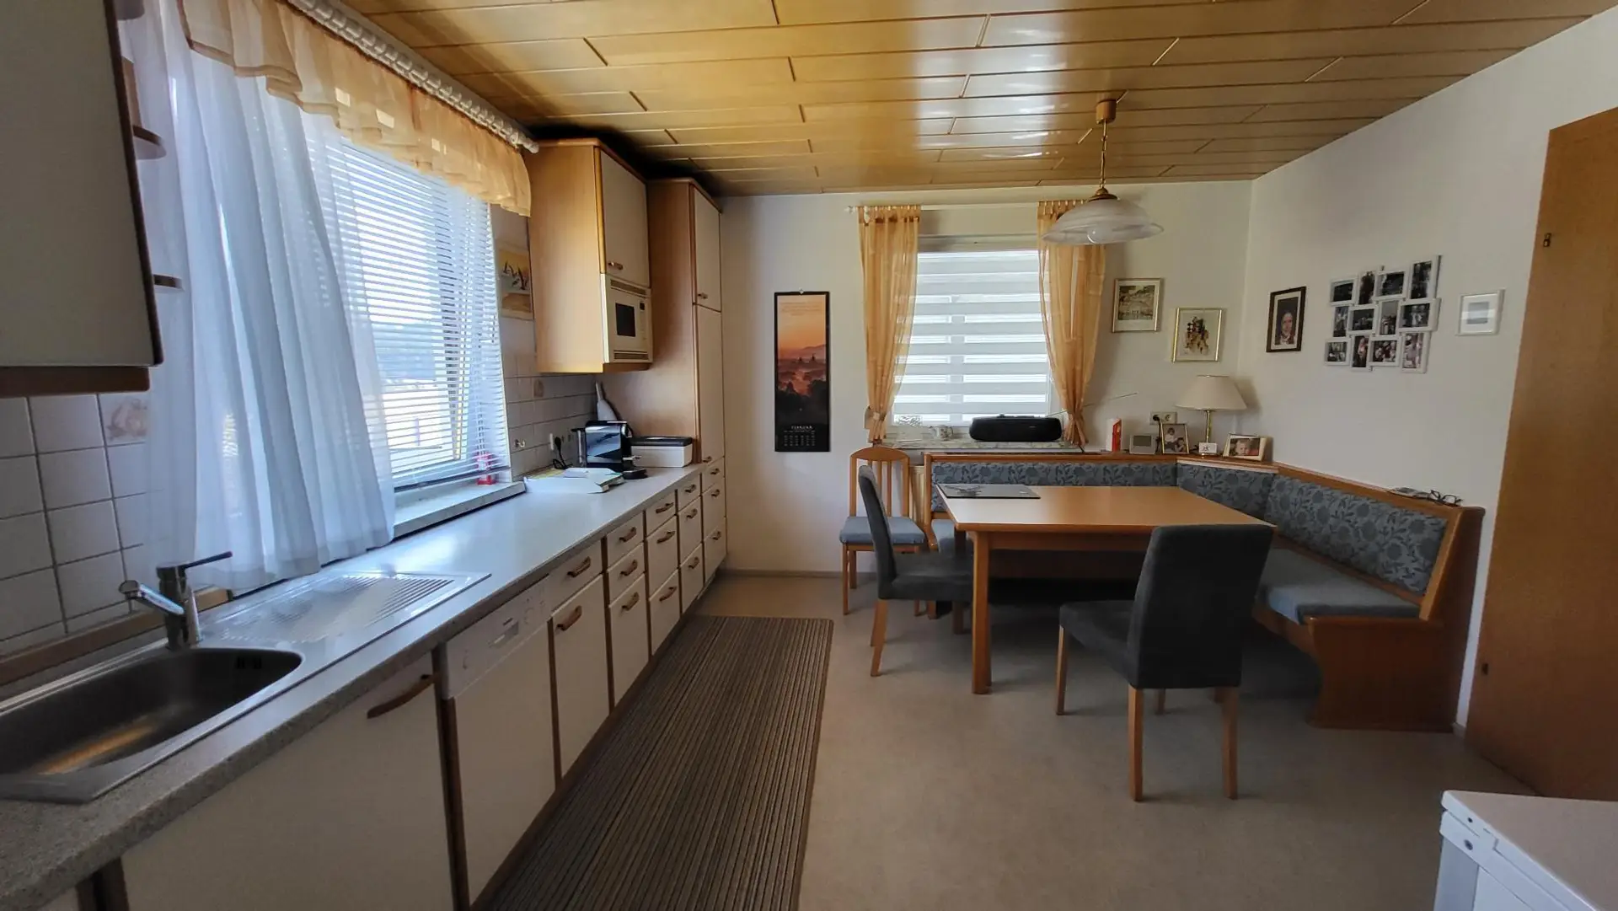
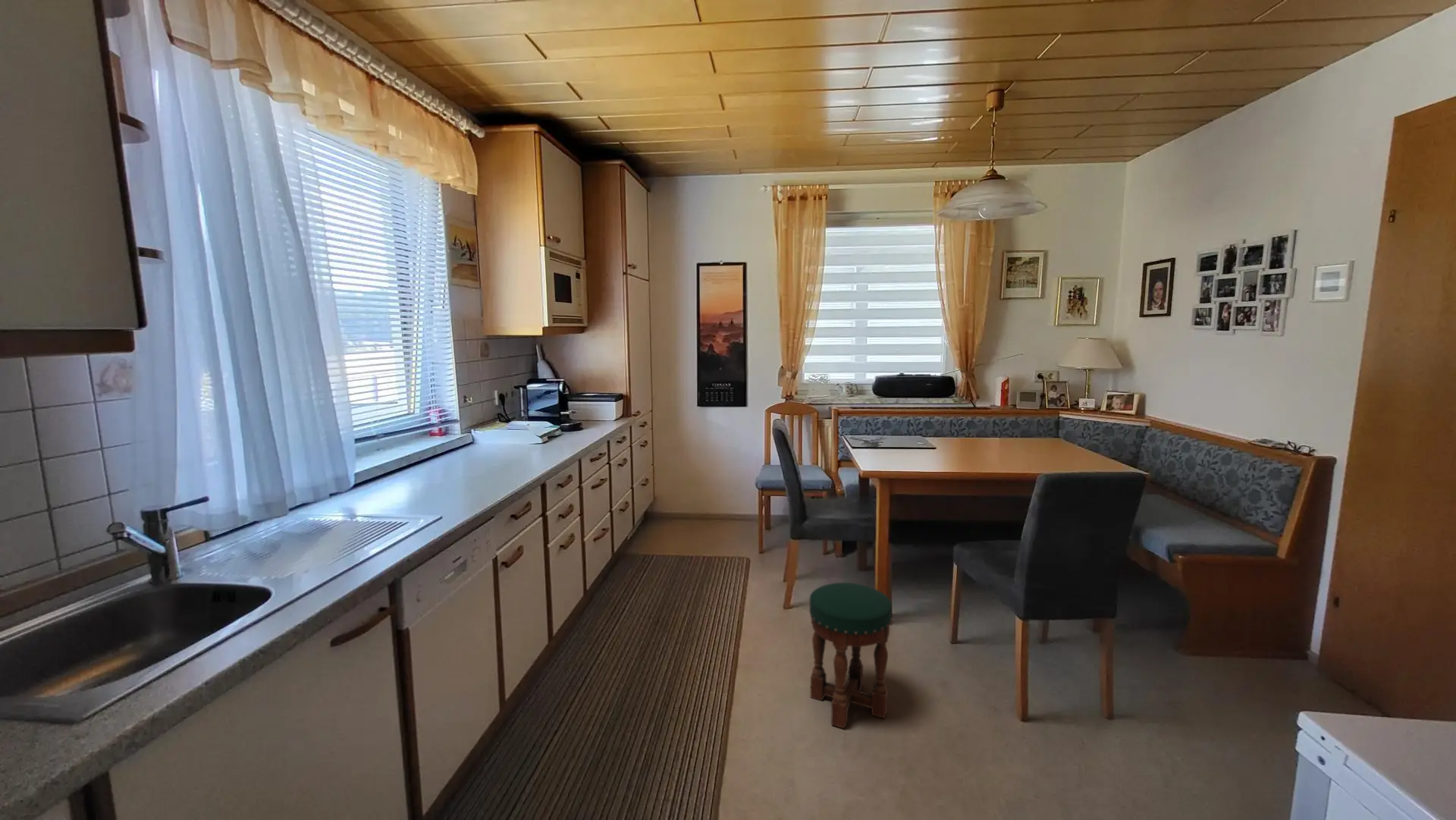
+ stool (847, 649)
